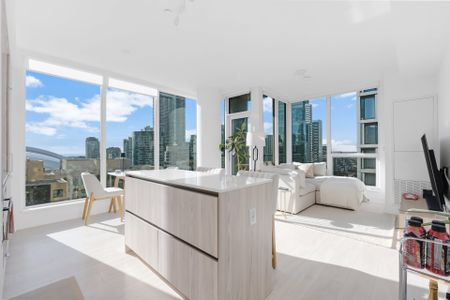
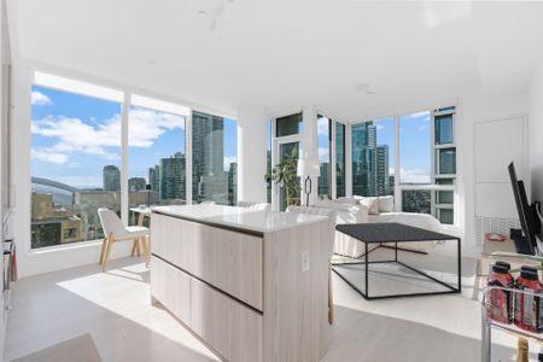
+ coffee table (384, 261)
